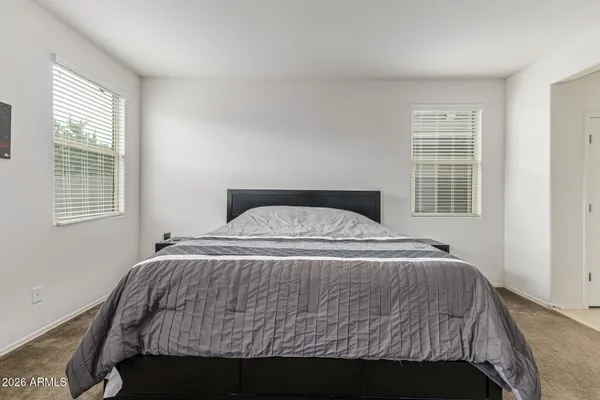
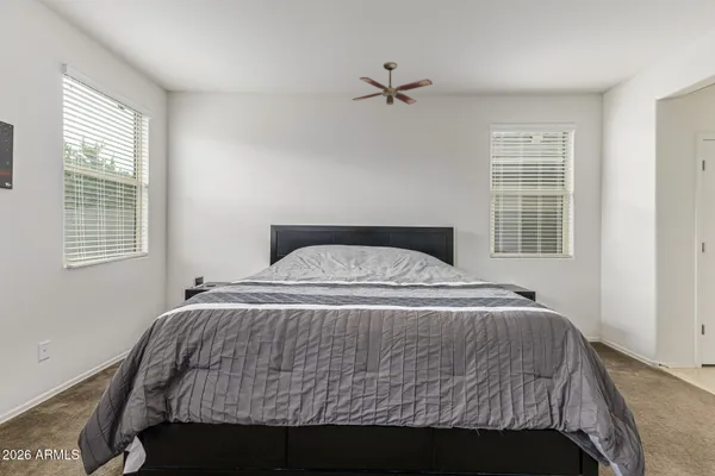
+ ceiling fan (390, 84)
